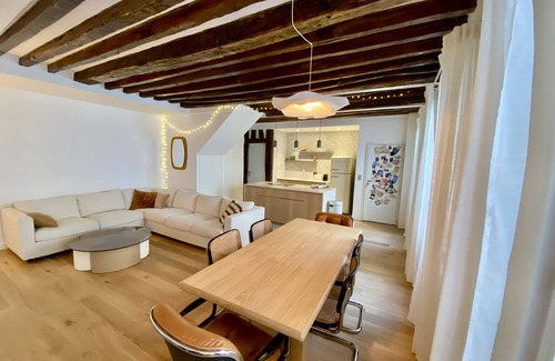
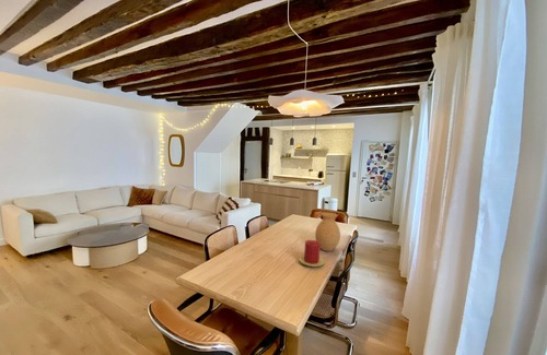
+ vase (327, 232)
+ candle (312, 252)
